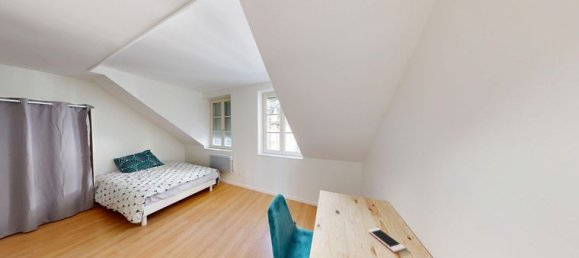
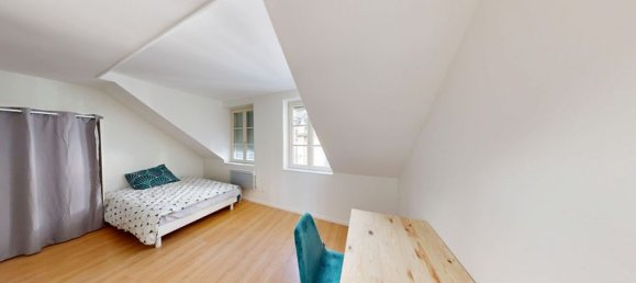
- cell phone (385, 238)
